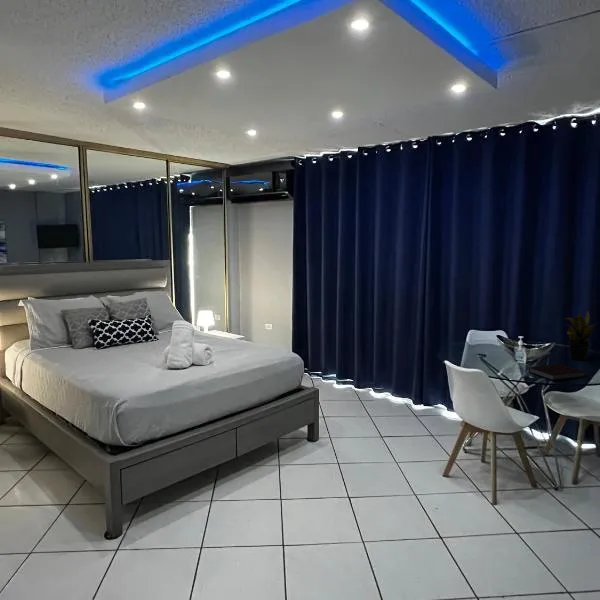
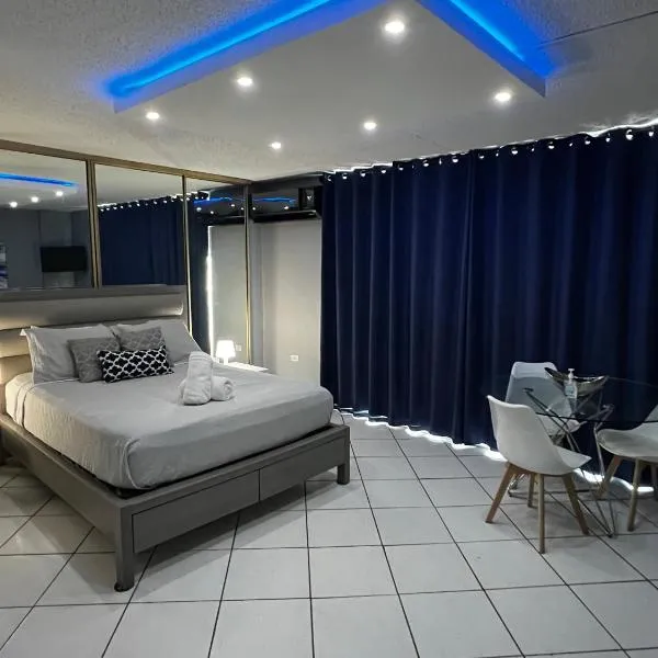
- potted plant (578, 333)
- notebook (556, 371)
